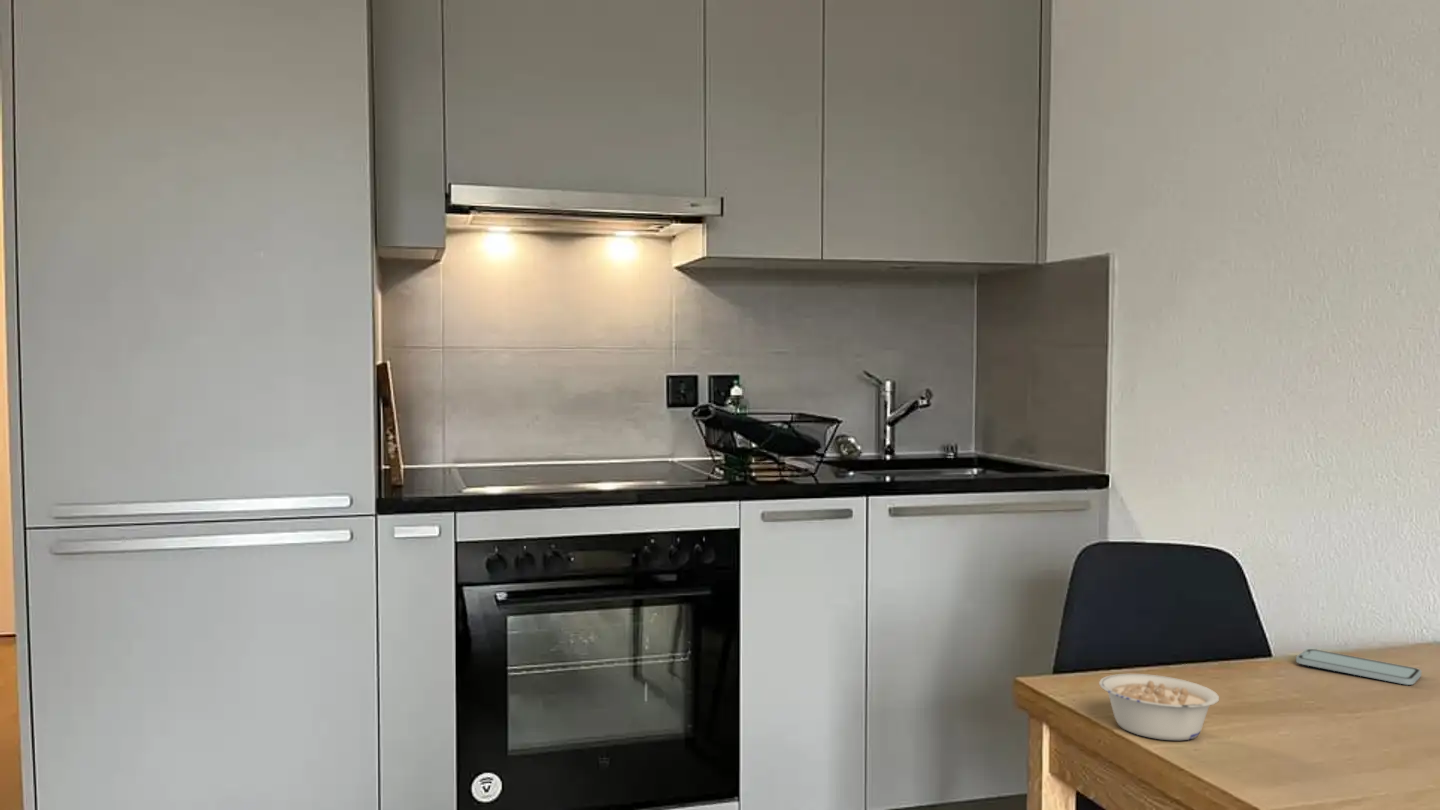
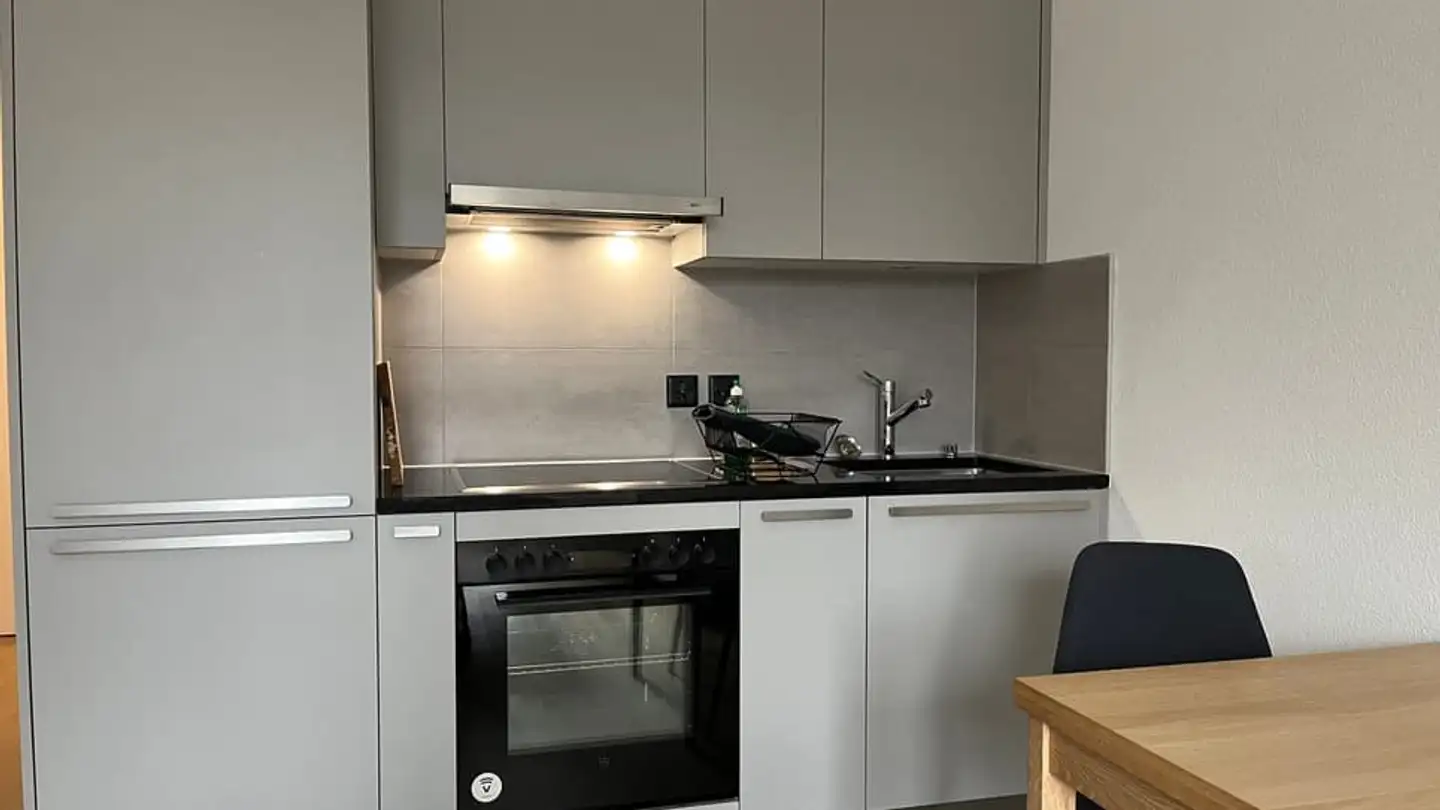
- smartphone (1357, 666)
- legume (1161, 705)
